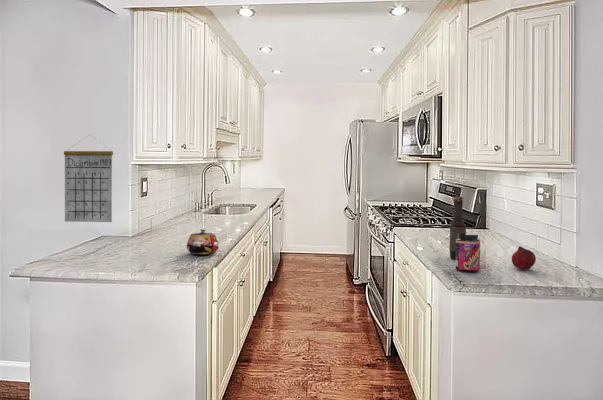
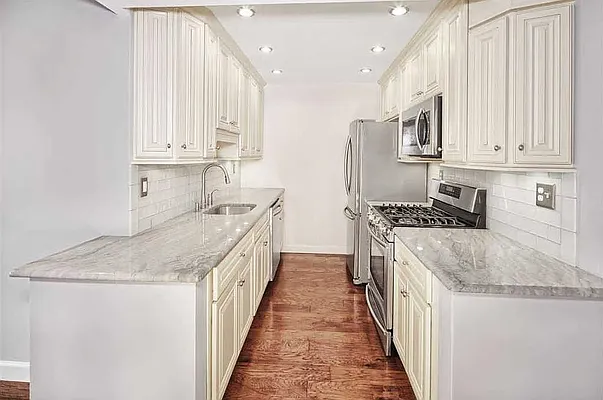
- fruit (523, 258)
- teapot (203, 241)
- jar (467, 252)
- calendar (88, 178)
- bottle (457, 227)
